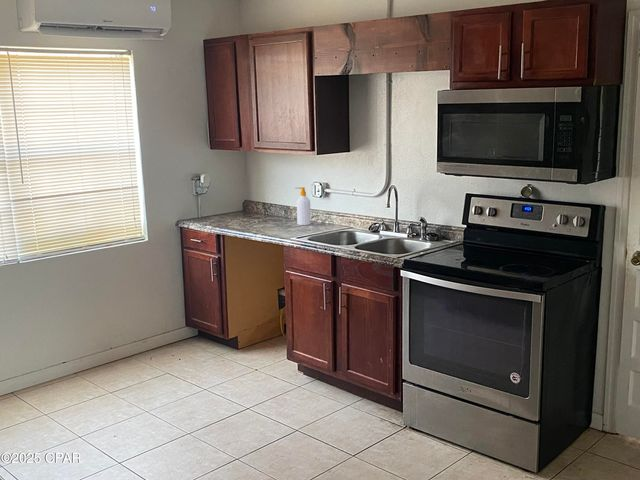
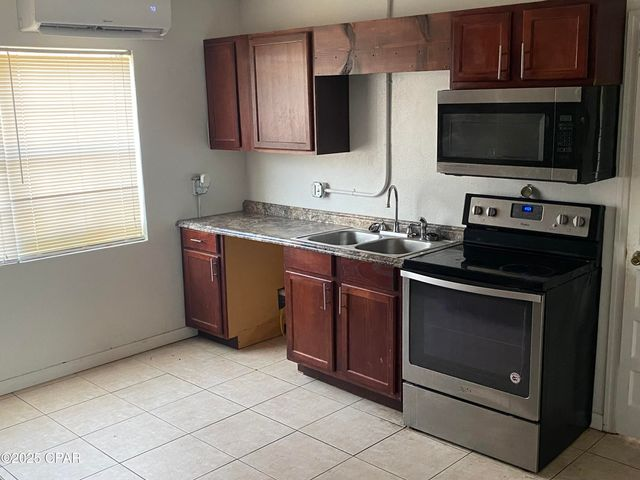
- soap bottle (302, 205)
